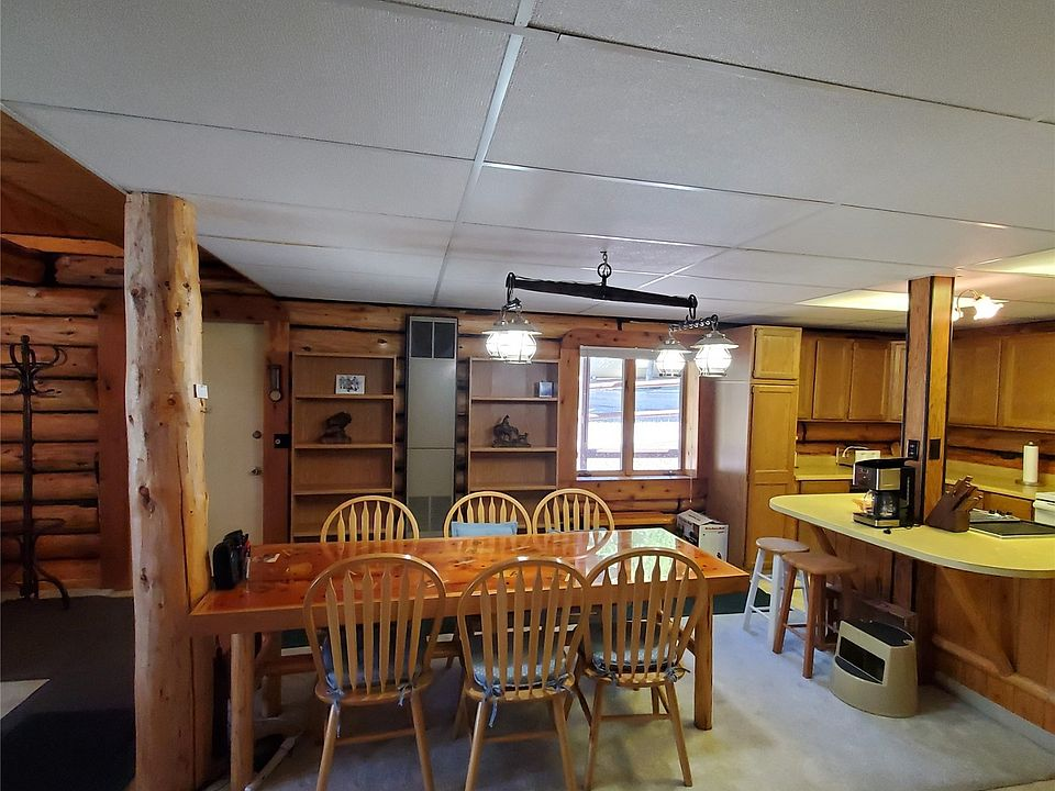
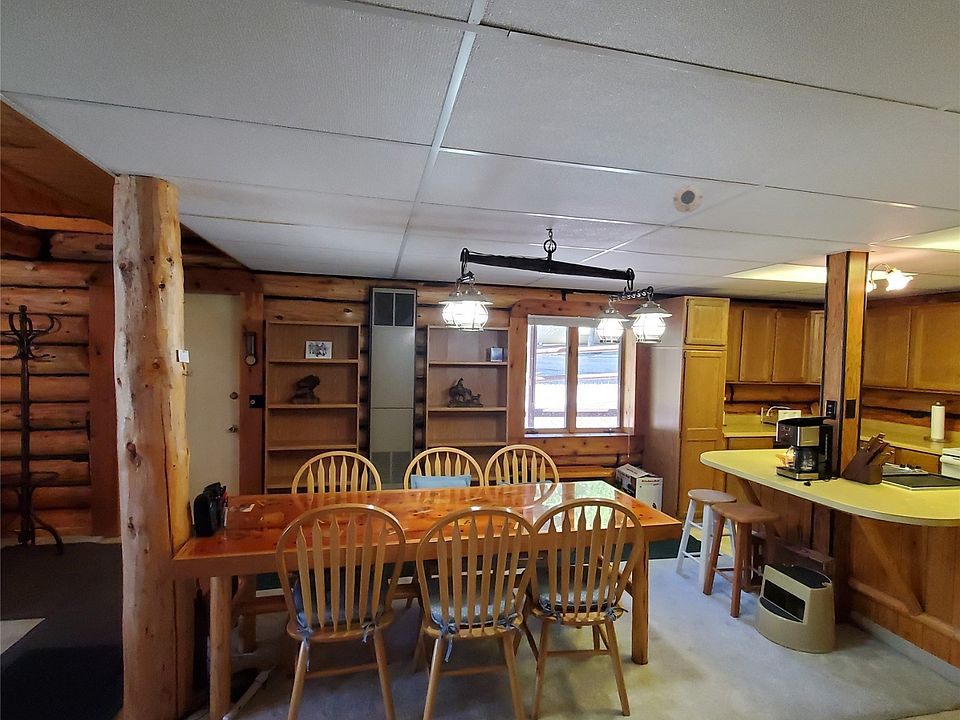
+ smoke detector (687, 198)
